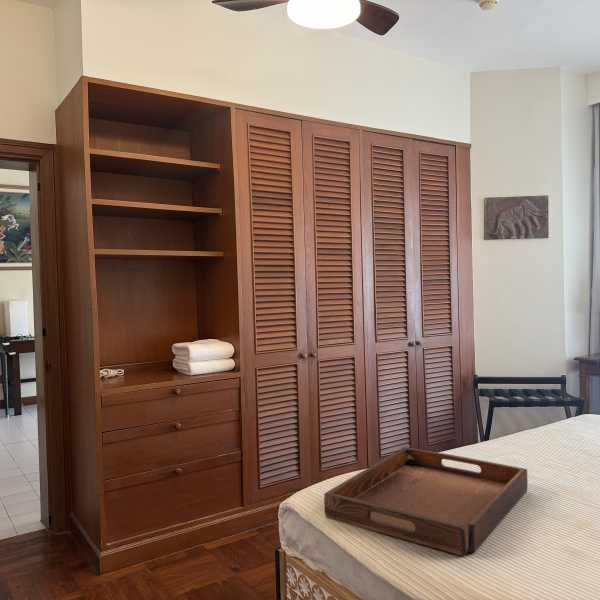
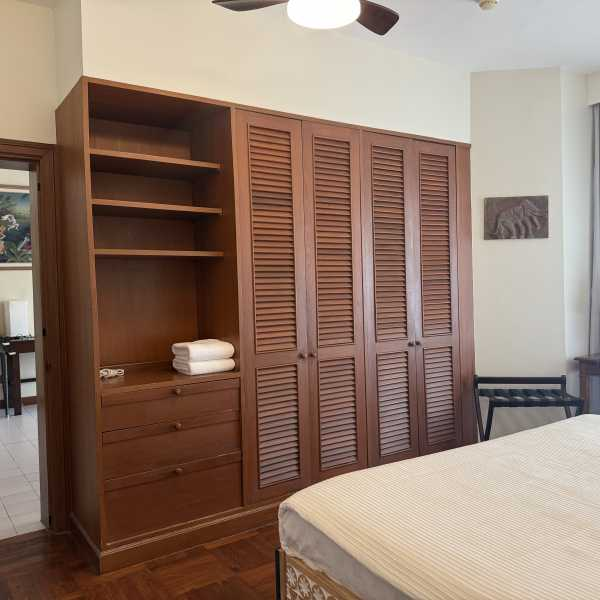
- serving tray (430, 491)
